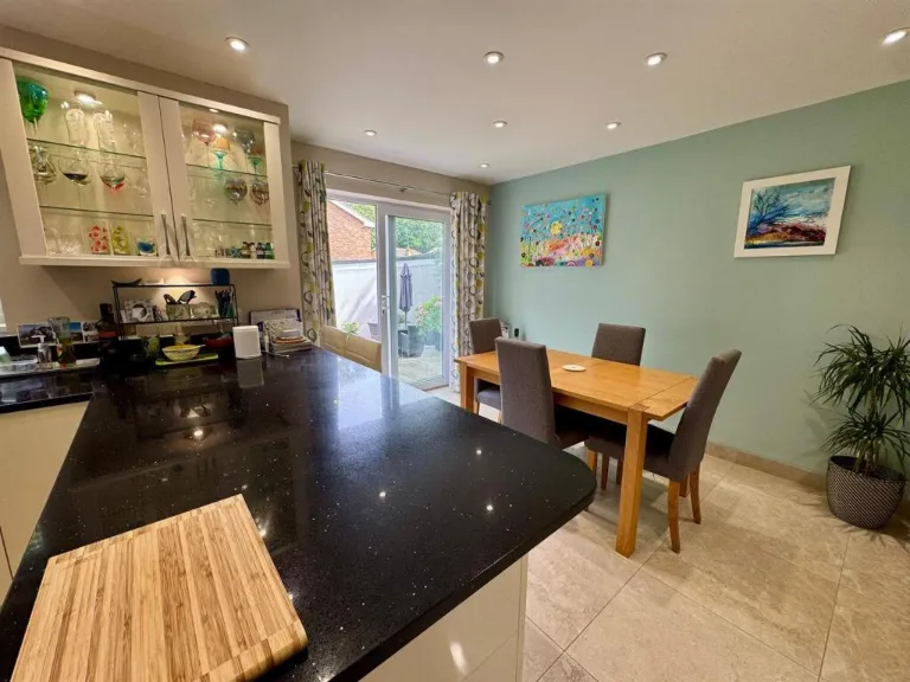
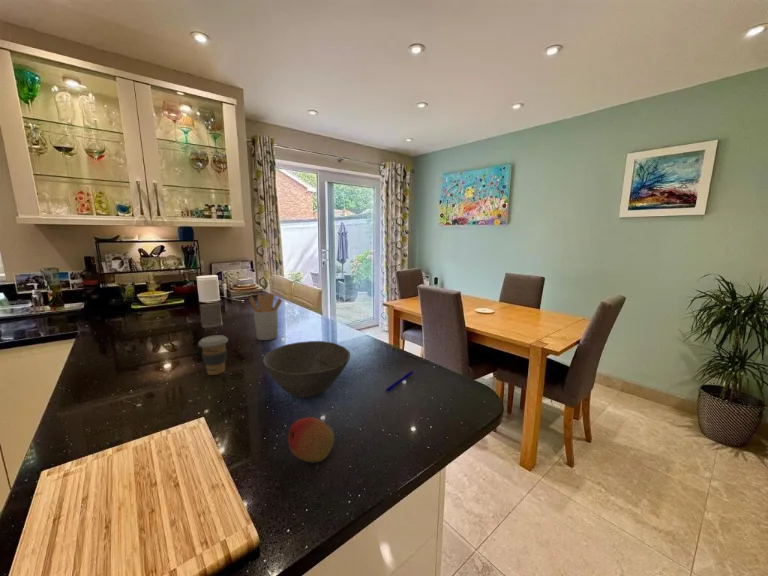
+ coffee cup (214, 355)
+ fruit (310, 438)
+ pen (399, 381)
+ bowl (308, 373)
+ utensil holder (266, 315)
